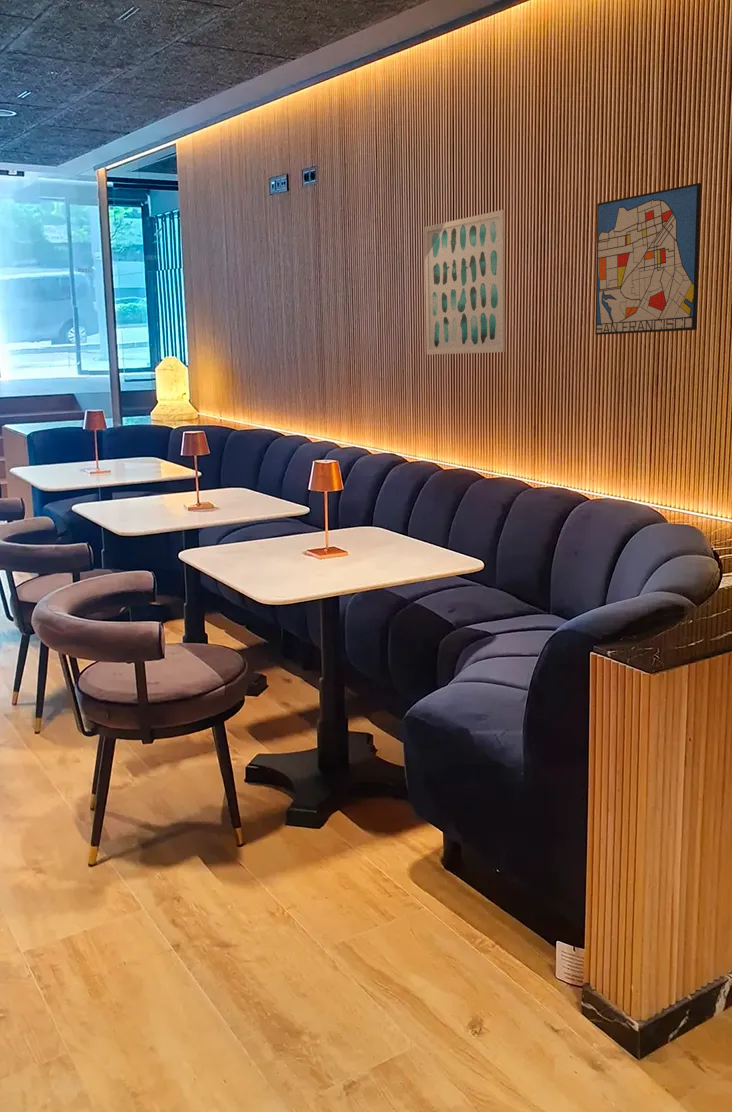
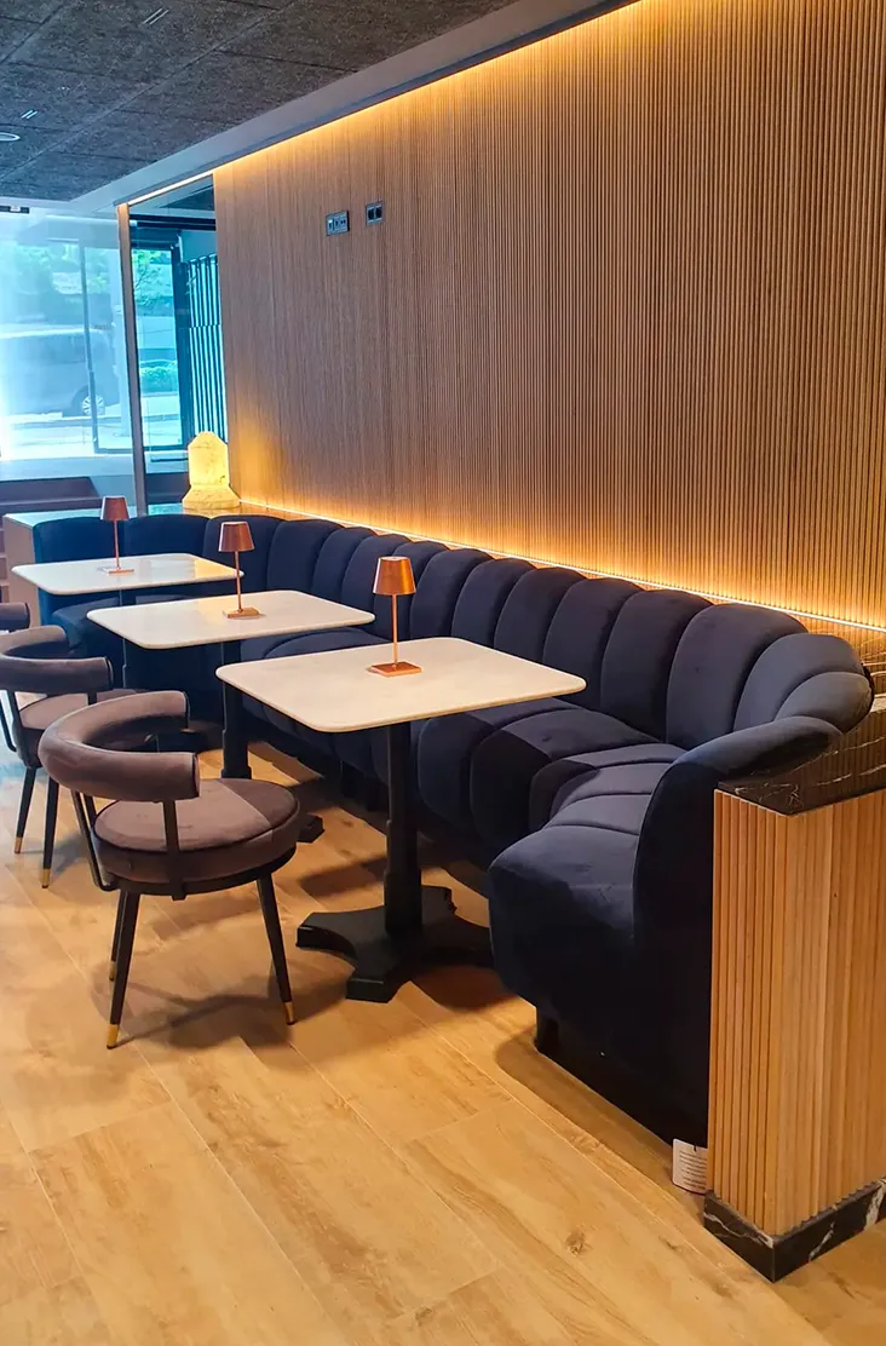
- wall art (644, 264)
- wall art (462, 286)
